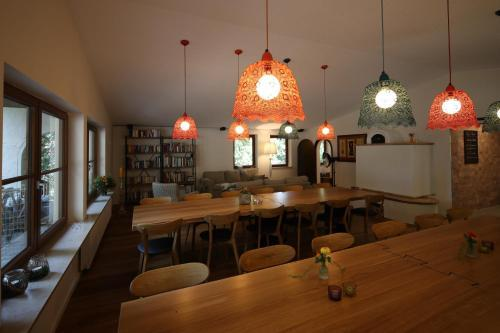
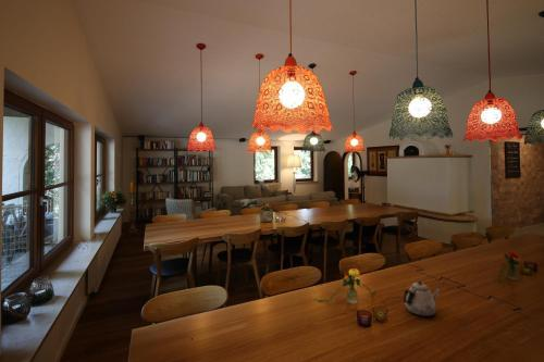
+ teapot (422, 296)
